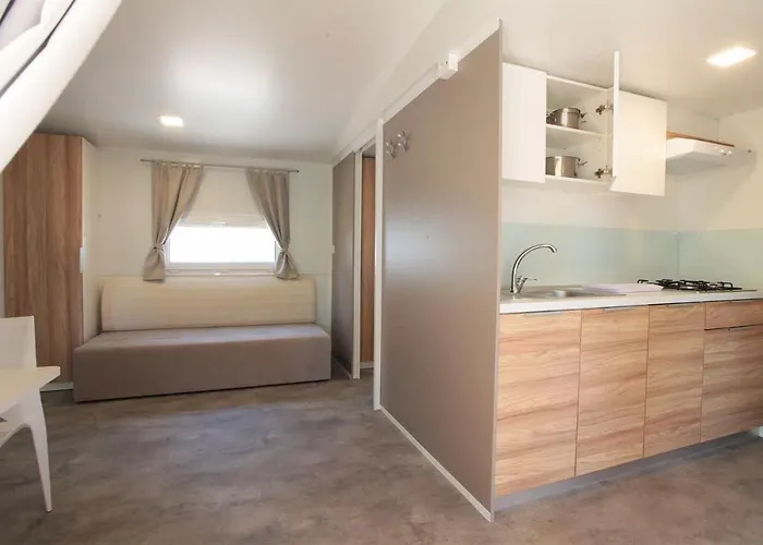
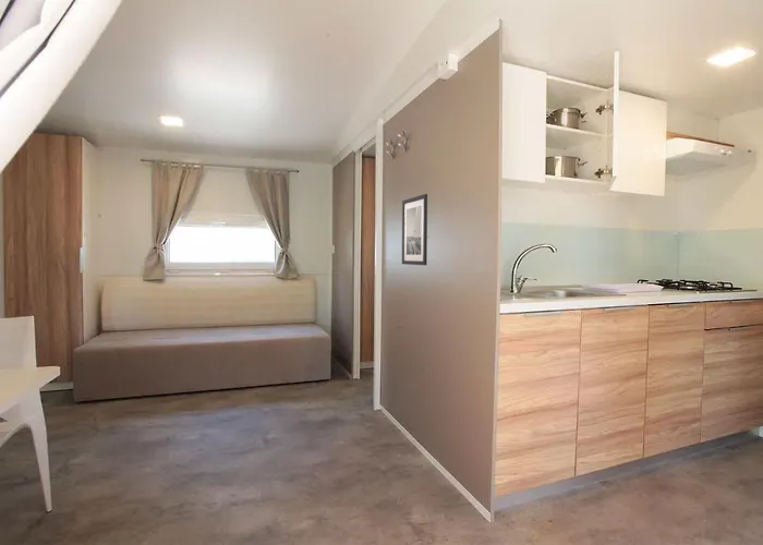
+ wall art (413, 231)
